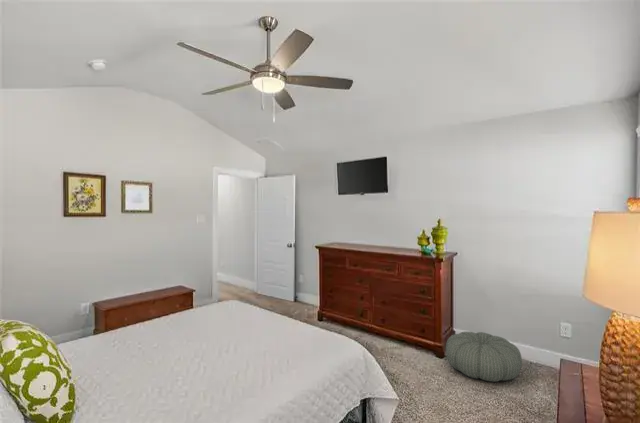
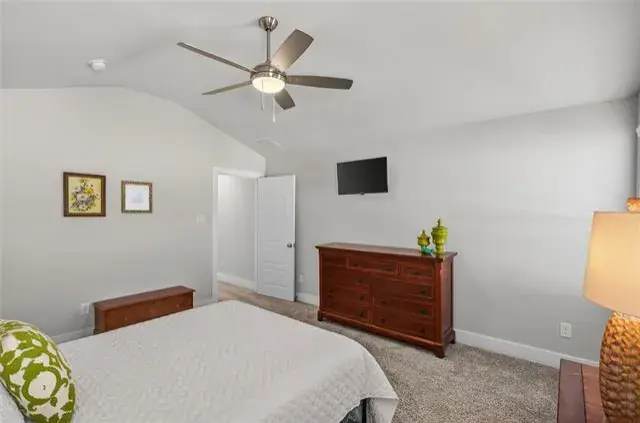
- pouf (482, 354)
